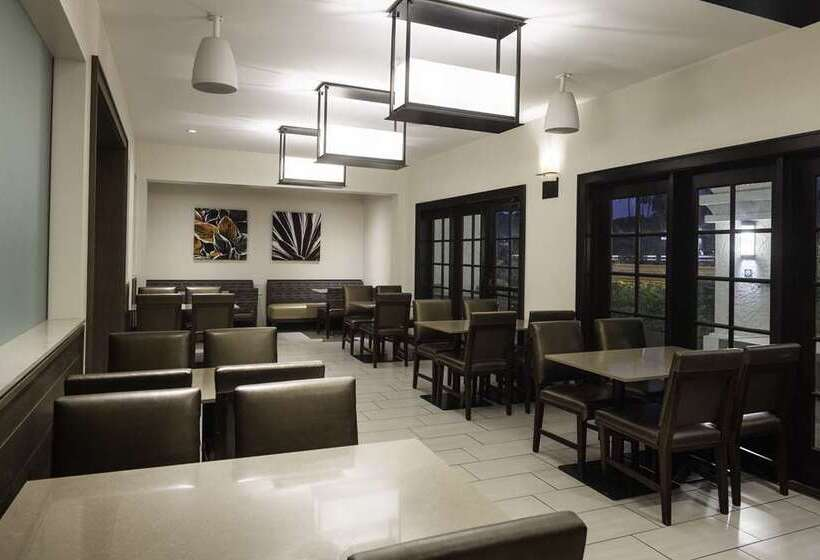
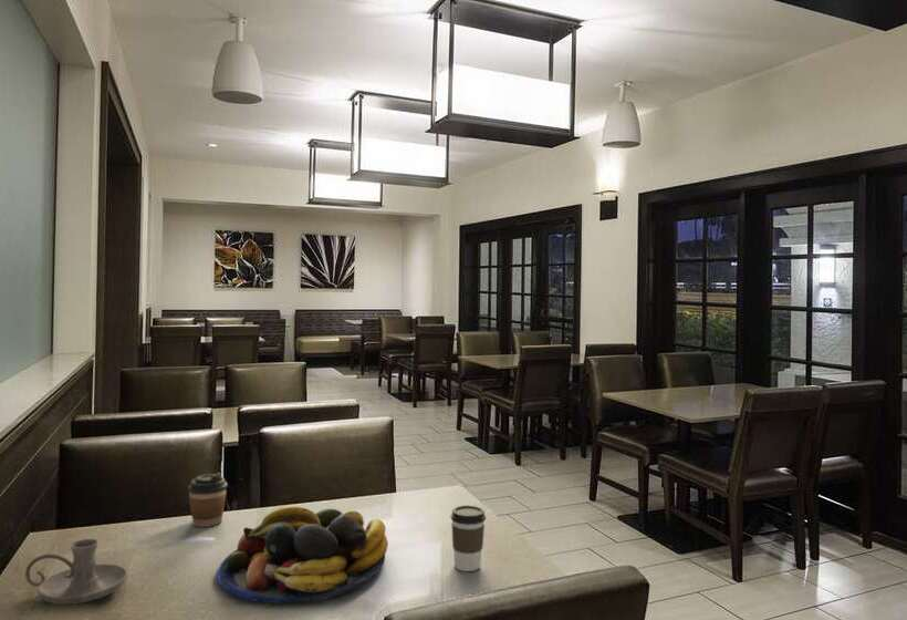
+ coffee cup (207, 497)
+ fruit bowl (302, 535)
+ coffee cup (467, 538)
+ candle holder (74, 568)
